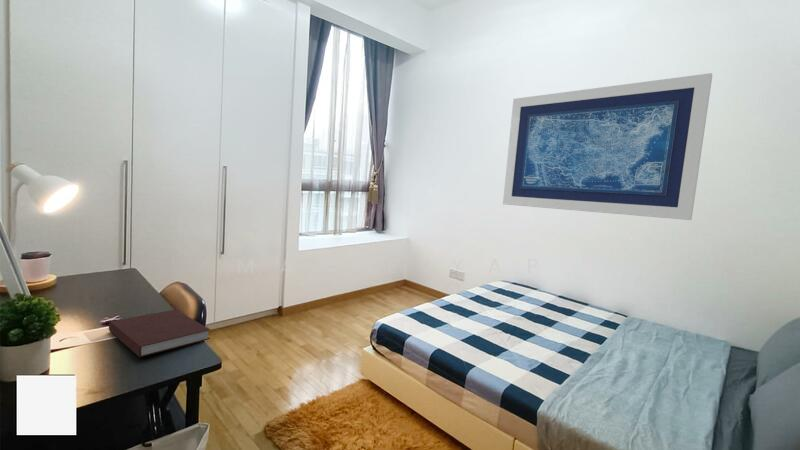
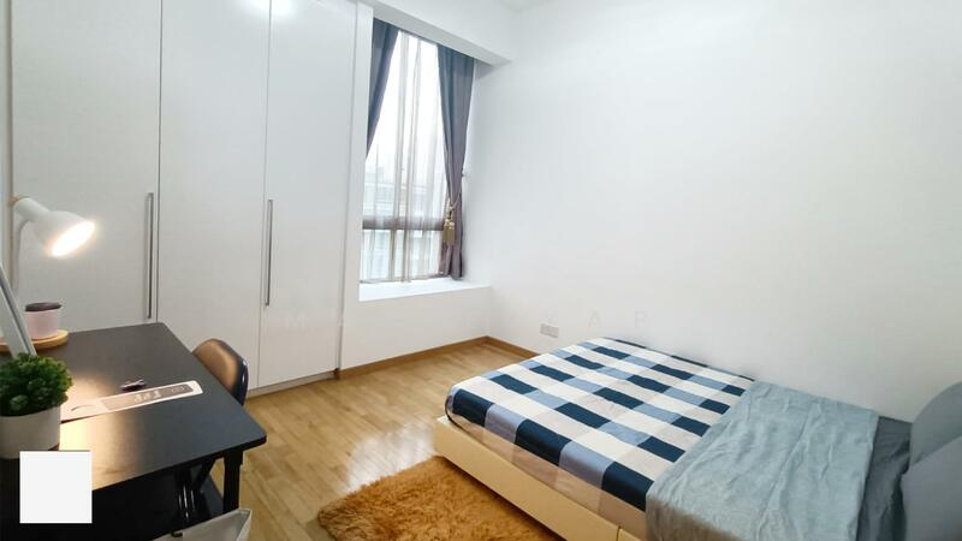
- wall art (589, 150)
- notebook (159, 330)
